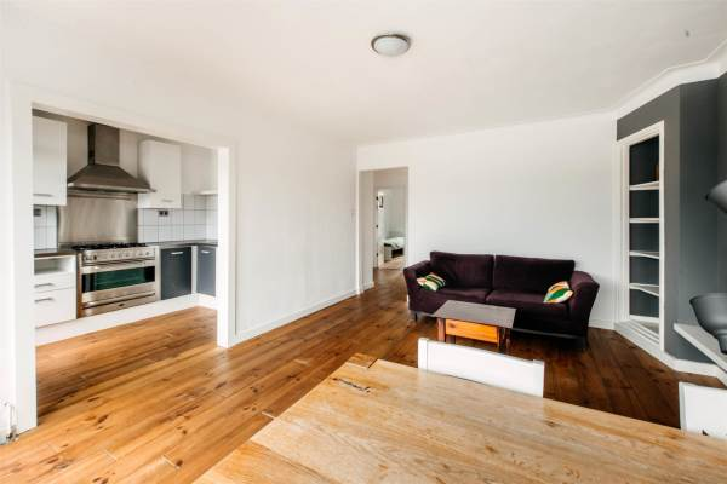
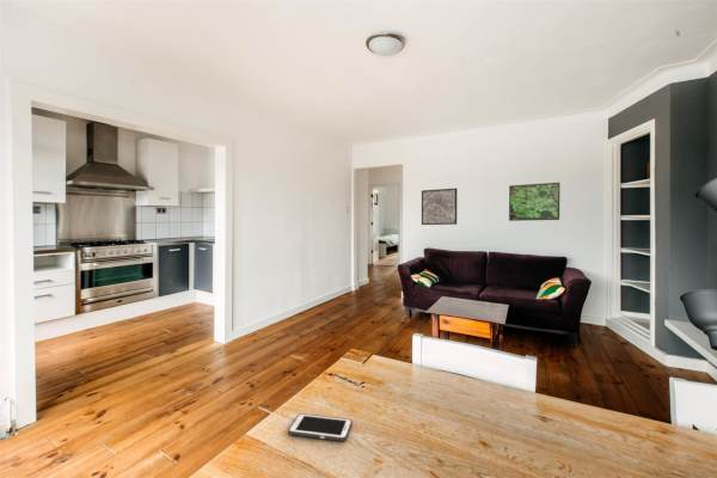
+ wall art (439, 207)
+ cell phone (320, 427)
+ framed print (533, 202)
